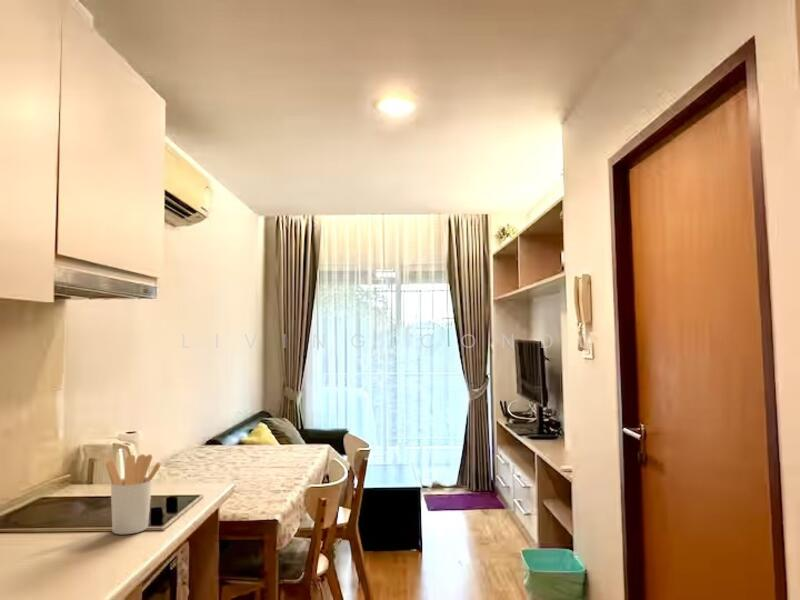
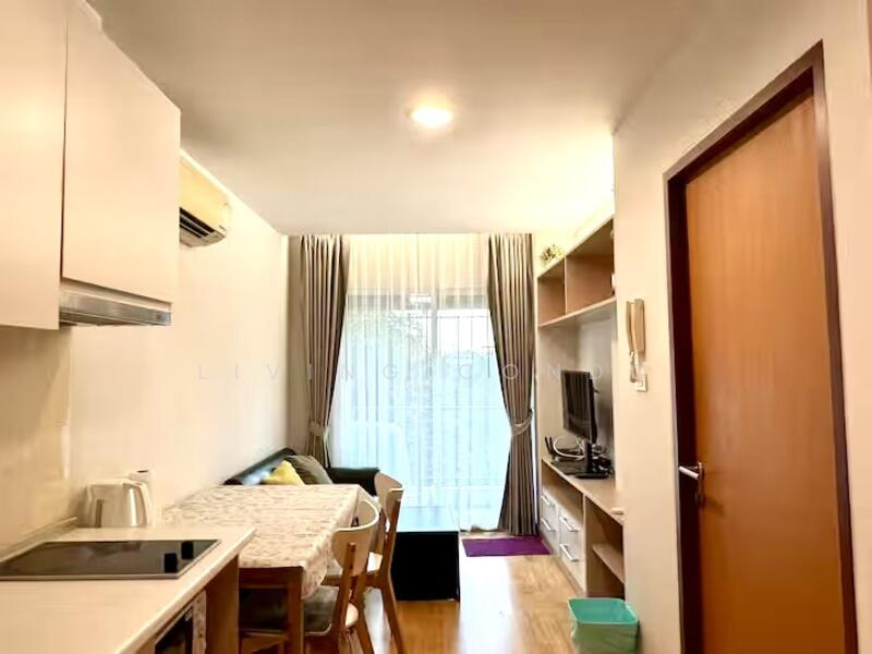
- utensil holder (133, 490)
